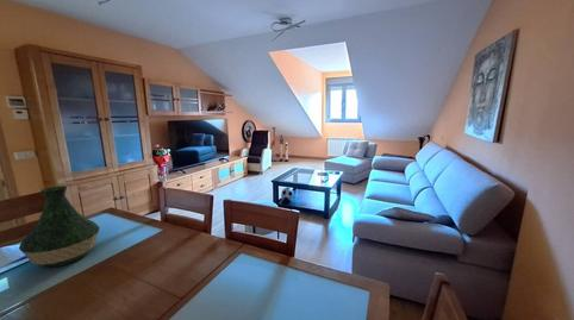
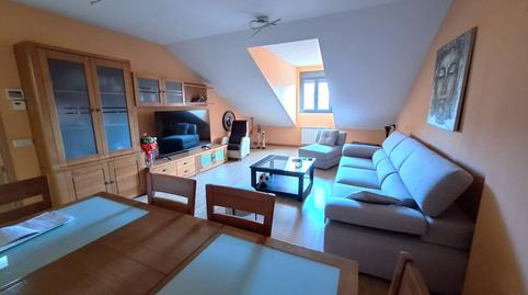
- vase (60, 222)
